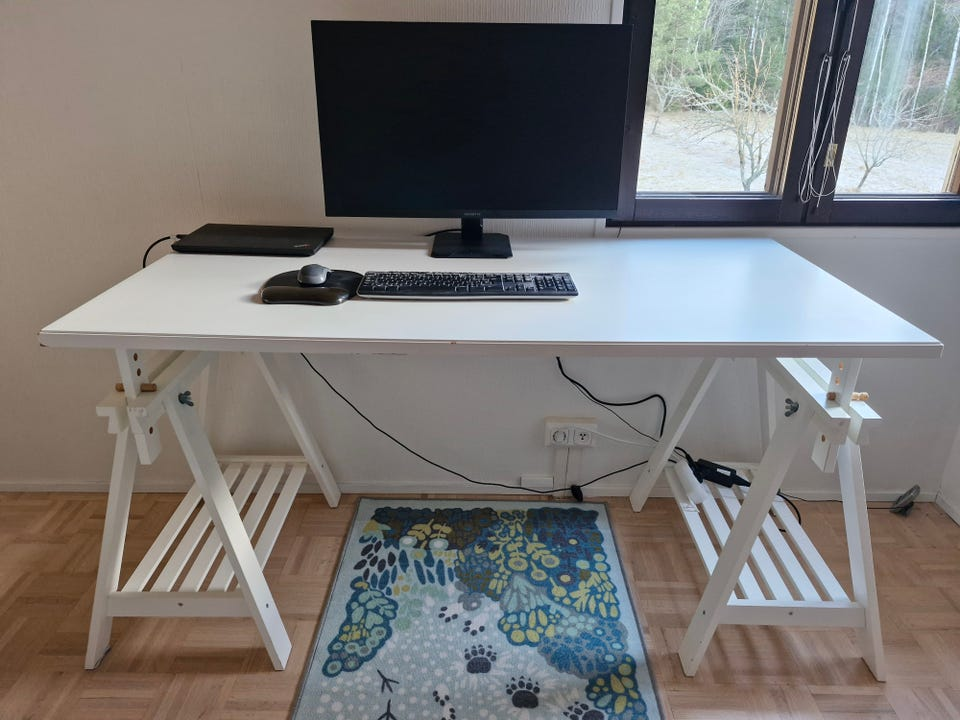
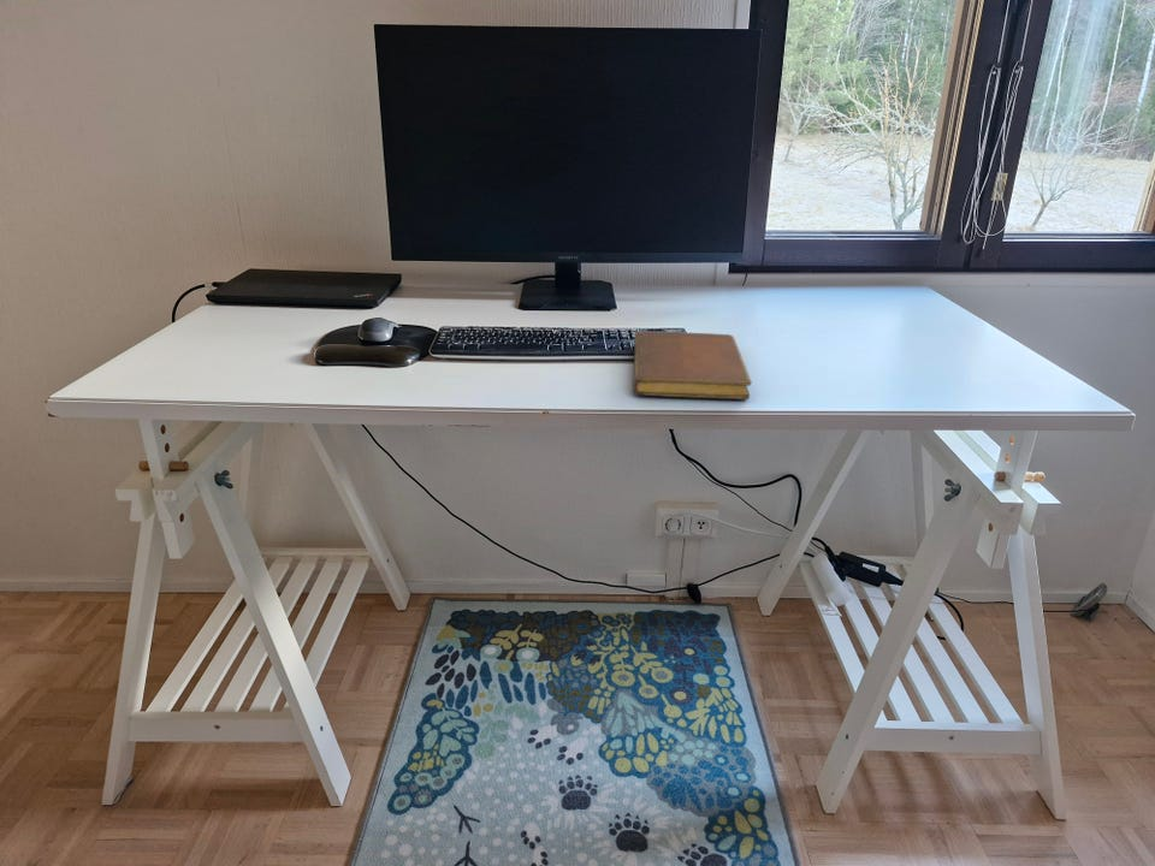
+ notebook (687, 361)
